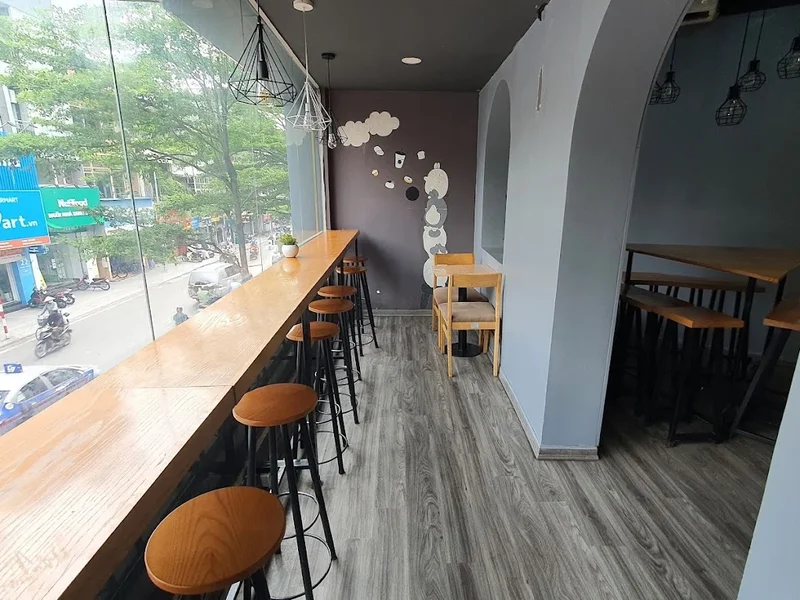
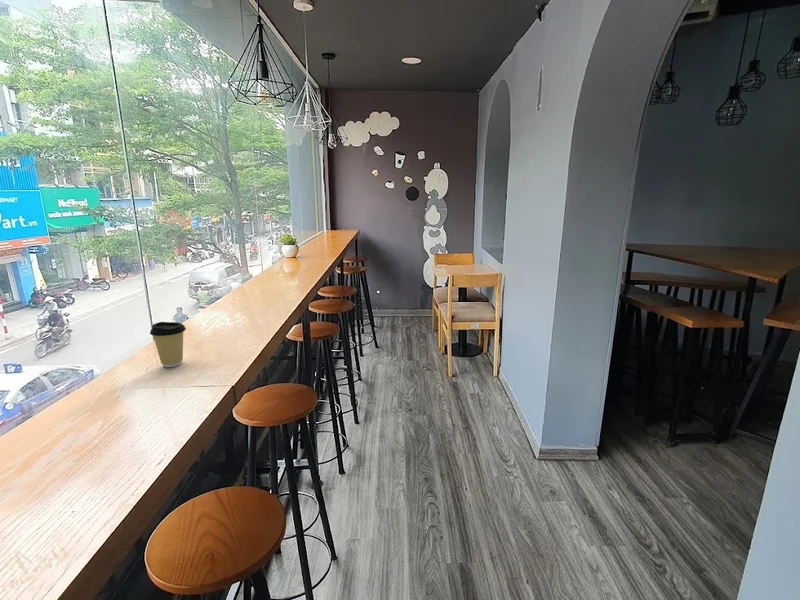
+ coffee cup (169, 344)
